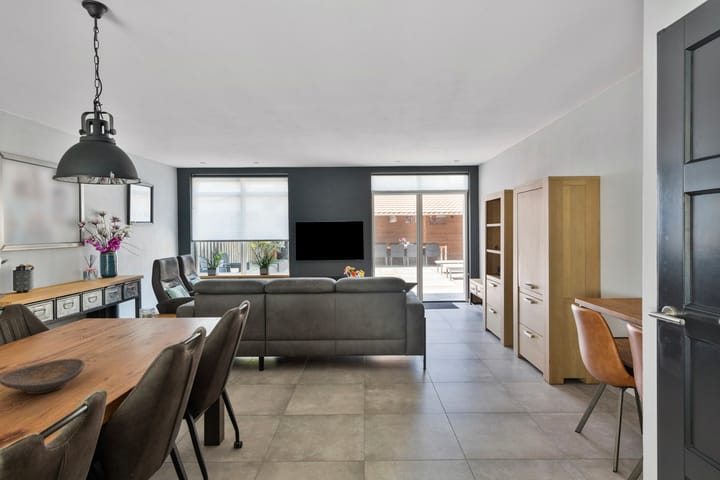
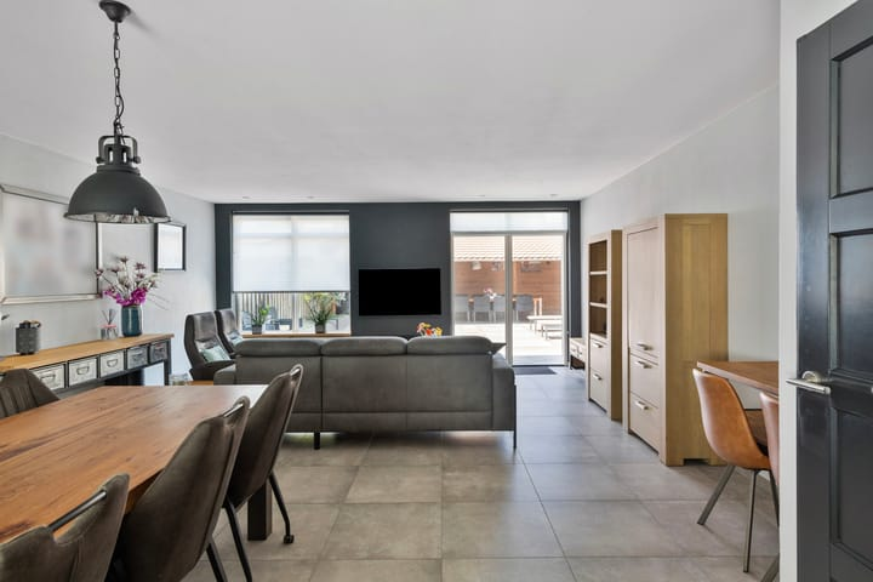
- decorative bowl (44, 378)
